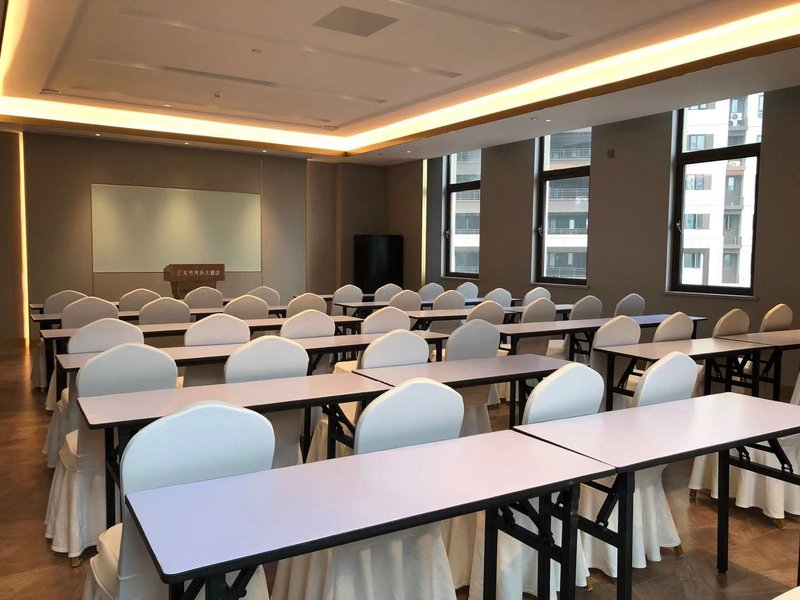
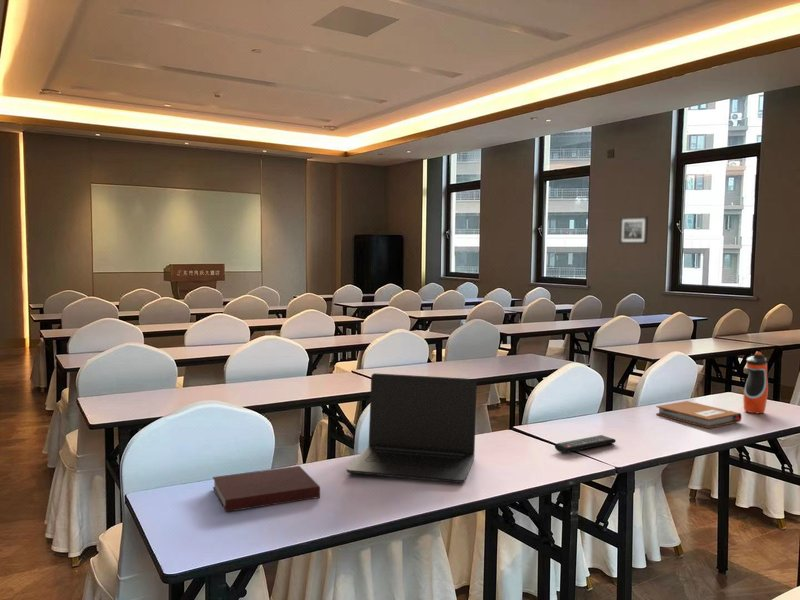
+ notebook (265, 487)
+ water bottle (756, 381)
+ laptop (414, 424)
+ wall art (633, 230)
+ notebook (699, 413)
+ remote control (585, 443)
